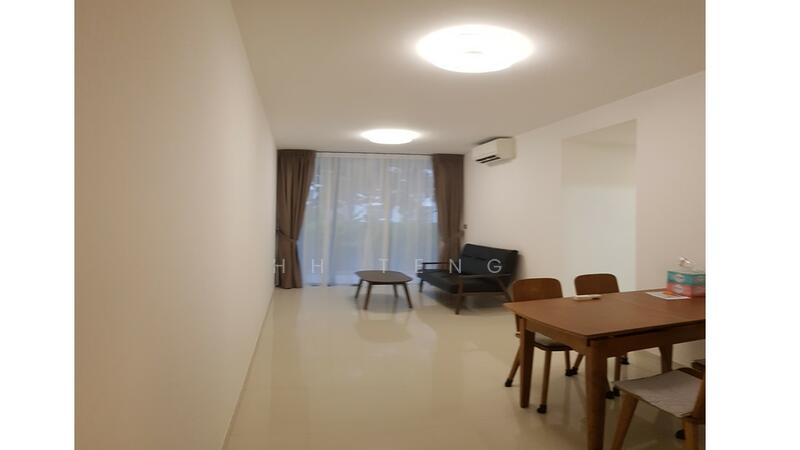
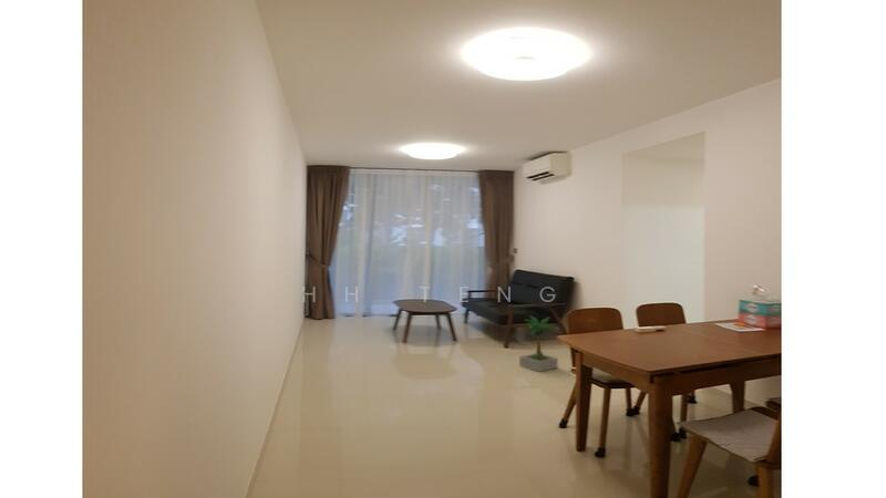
+ potted plant (539, 342)
